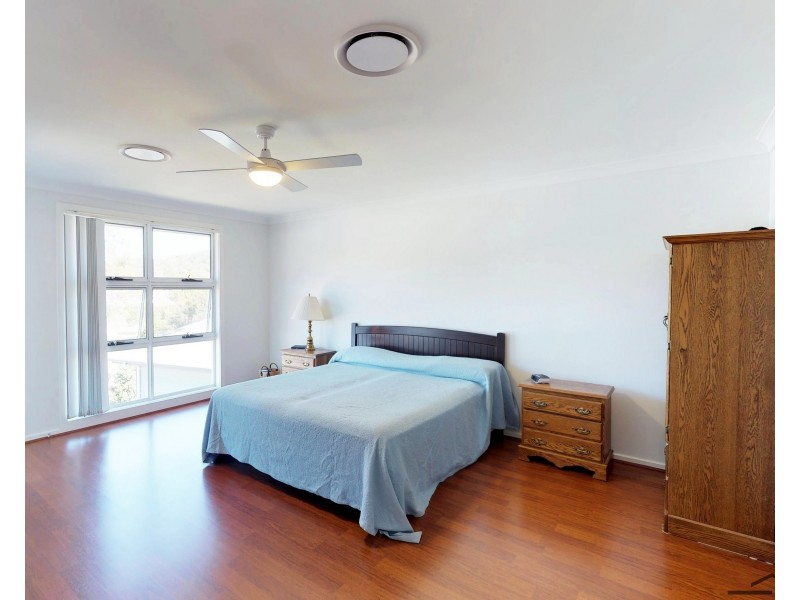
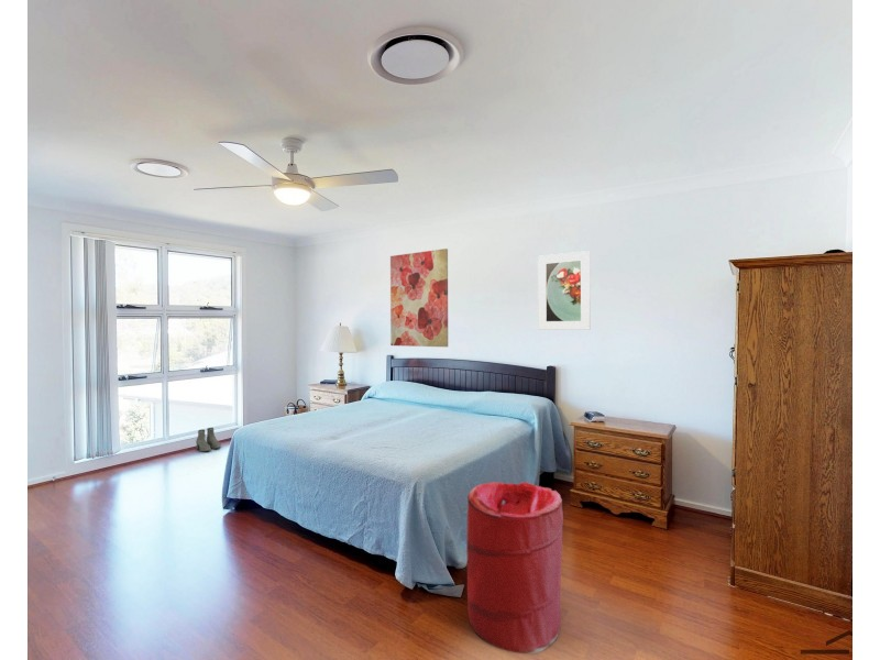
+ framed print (563, 292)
+ laundry hamper (514, 553)
+ boots (208, 439)
+ wall art (418, 299)
